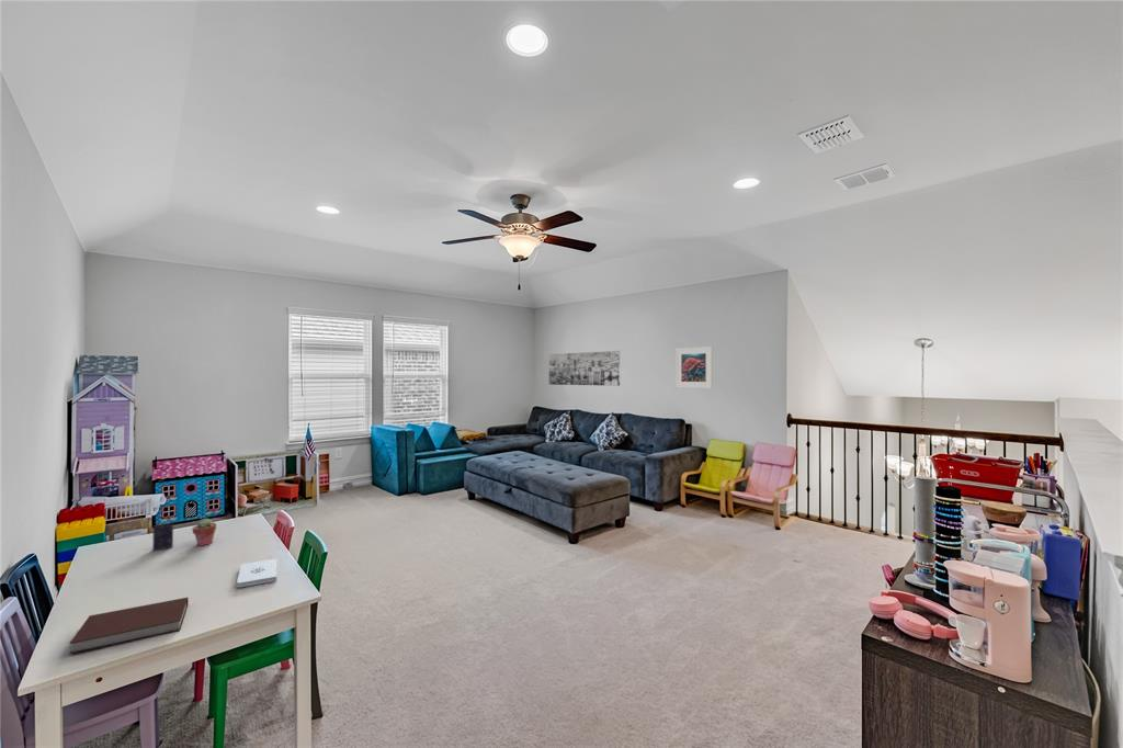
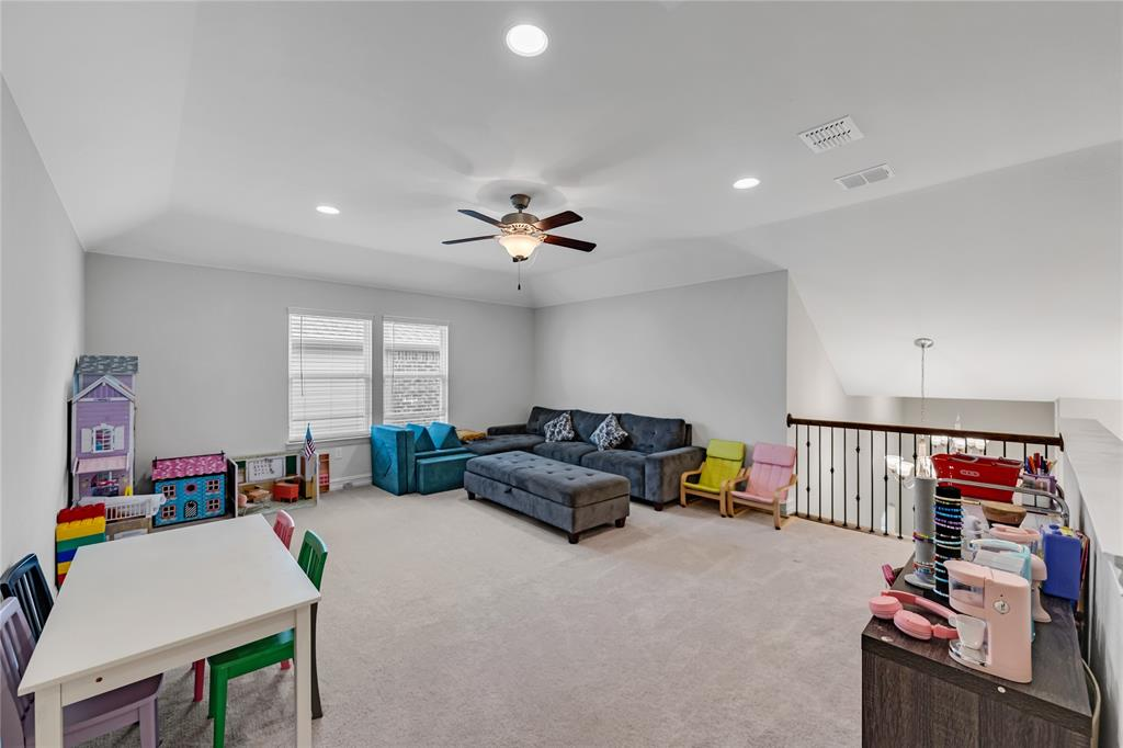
- notepad (258, 571)
- crayon box (162, 536)
- notebook (134, 622)
- wall art (581, 369)
- potted succulent (204, 531)
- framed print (693, 367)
